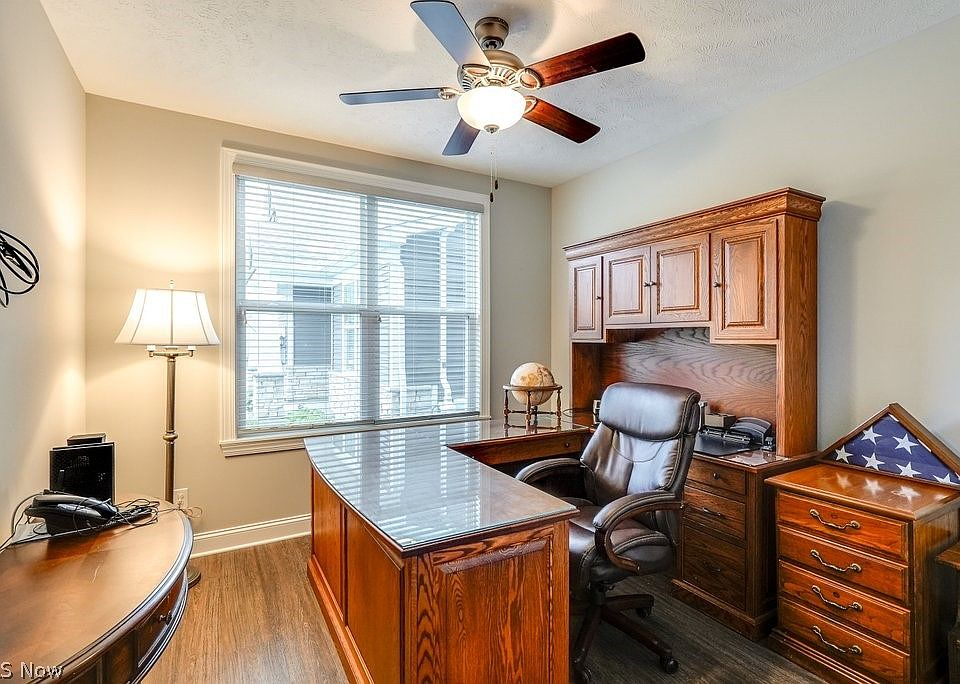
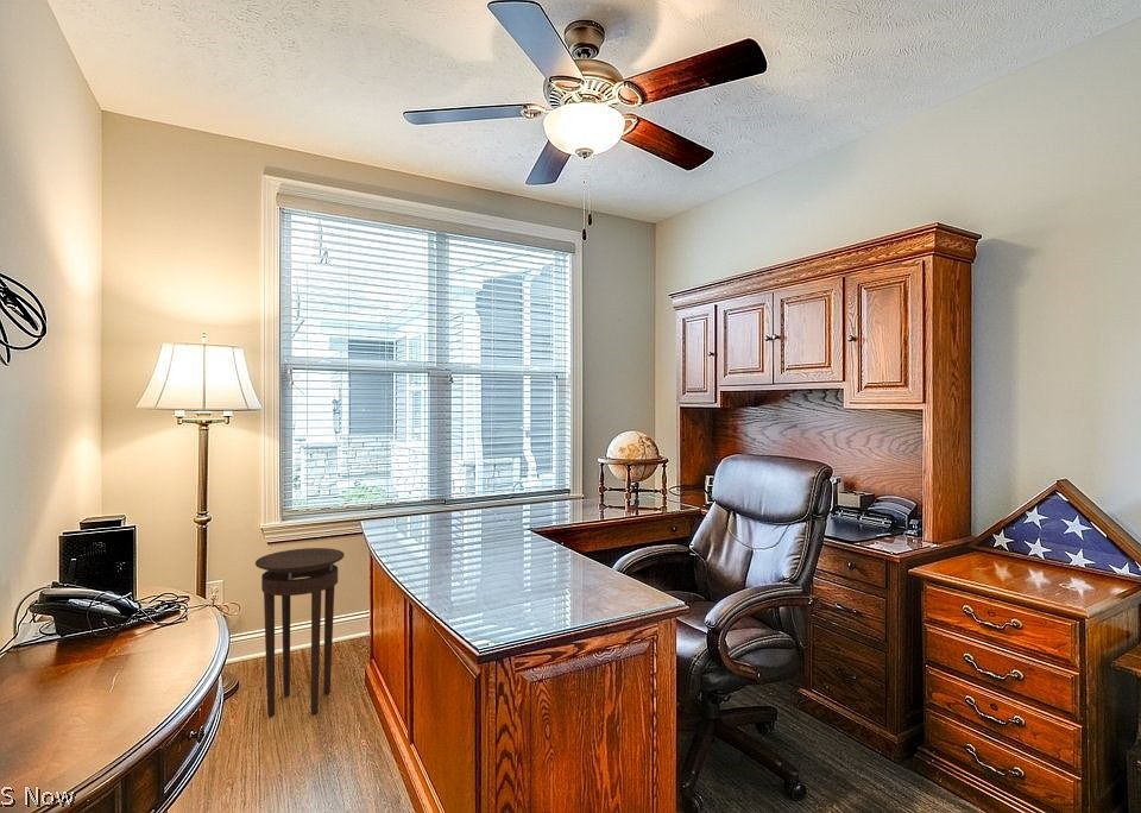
+ stool (289, 630)
